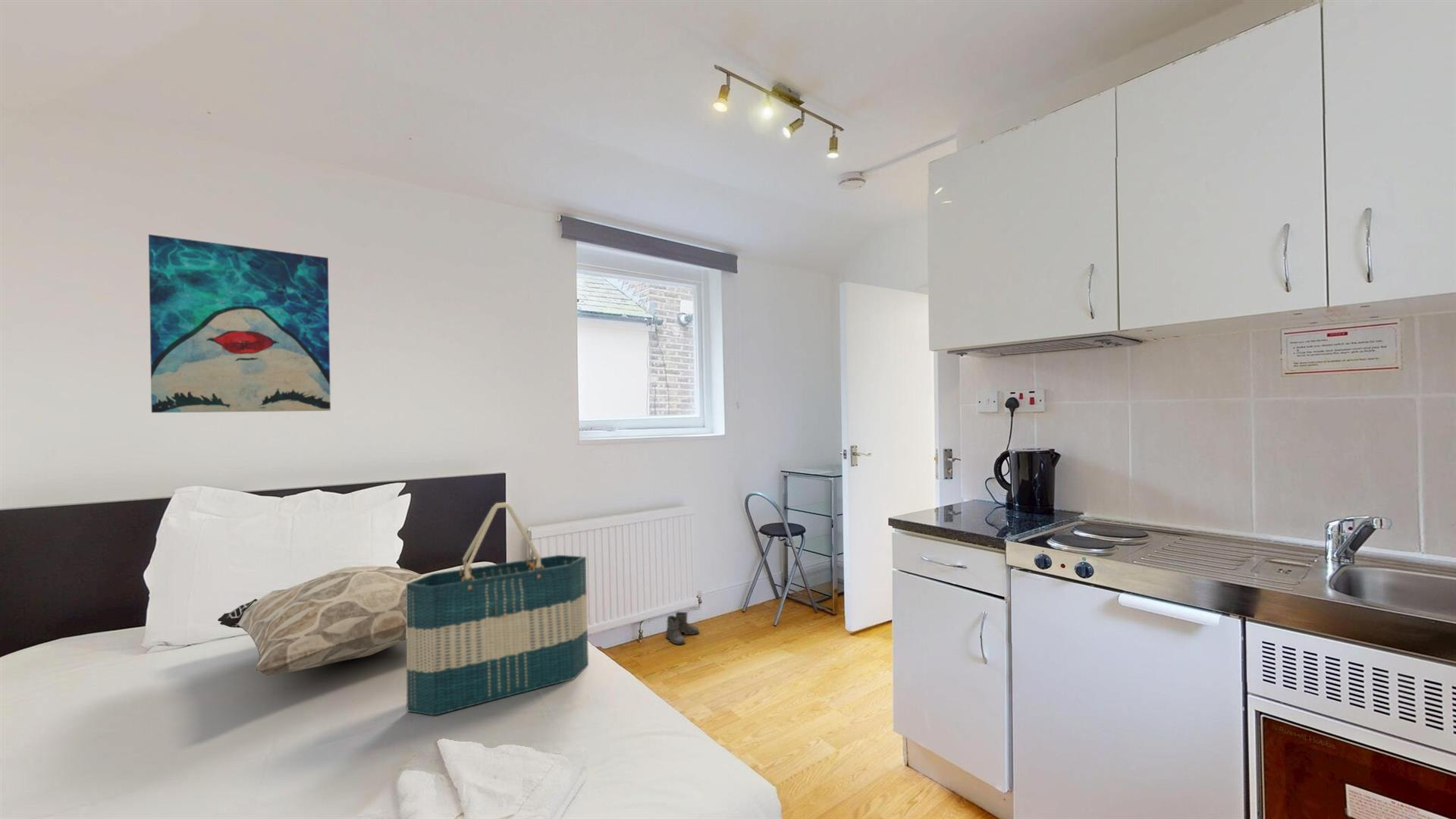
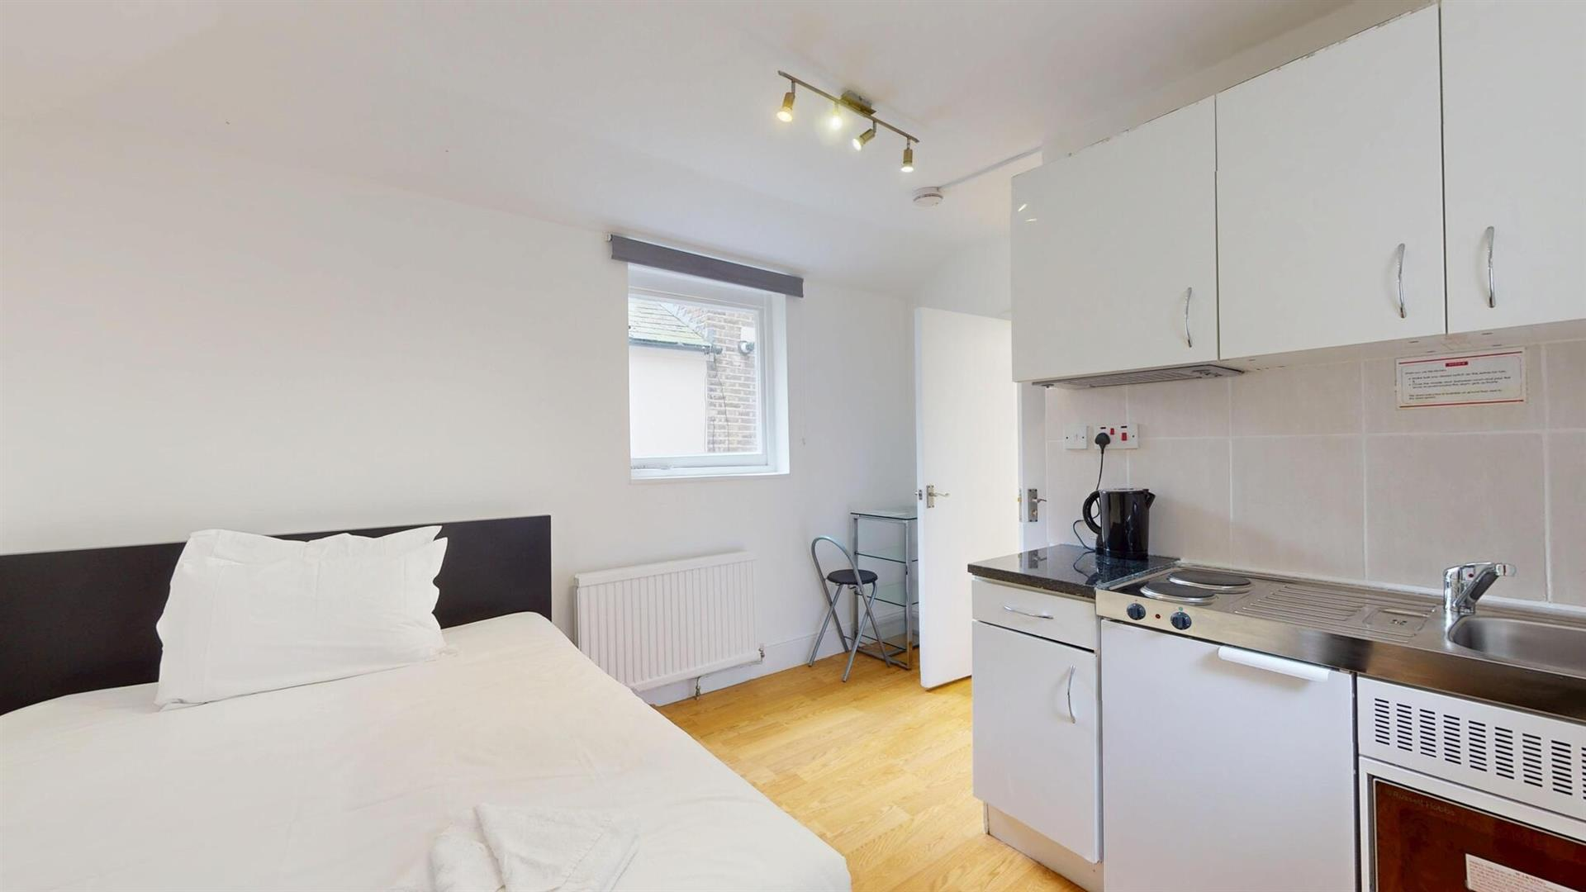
- tote bag (503, 595)
- wall art (246, 330)
- boots (680, 626)
- decorative pillow (352, 610)
